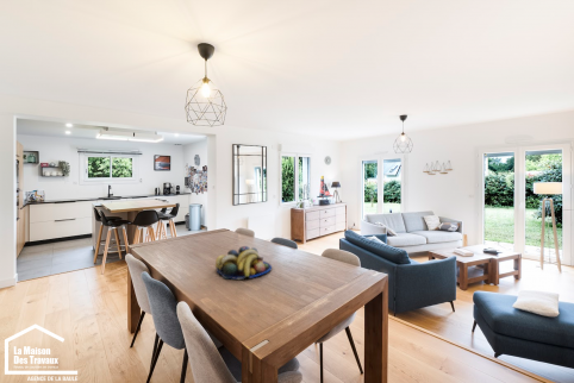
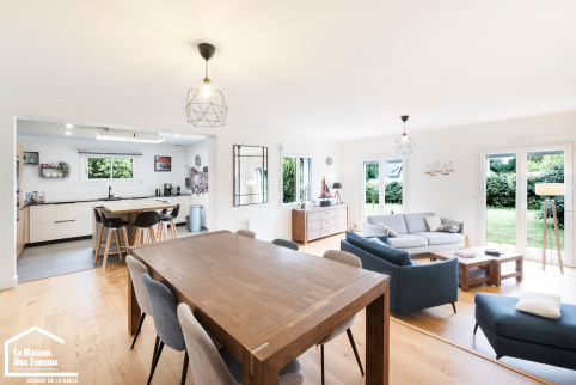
- fruit bowl (244, 258)
